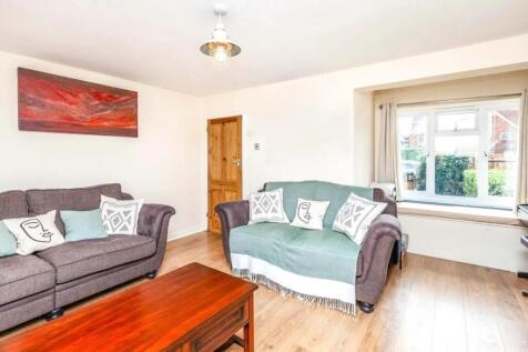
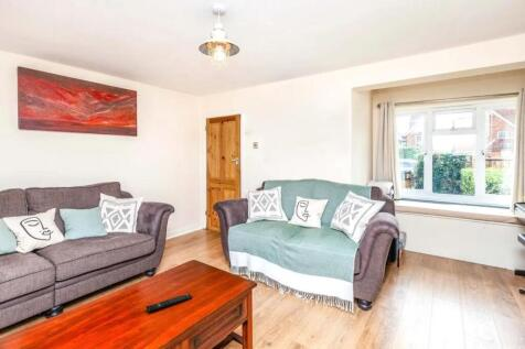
+ remote control (170, 302)
